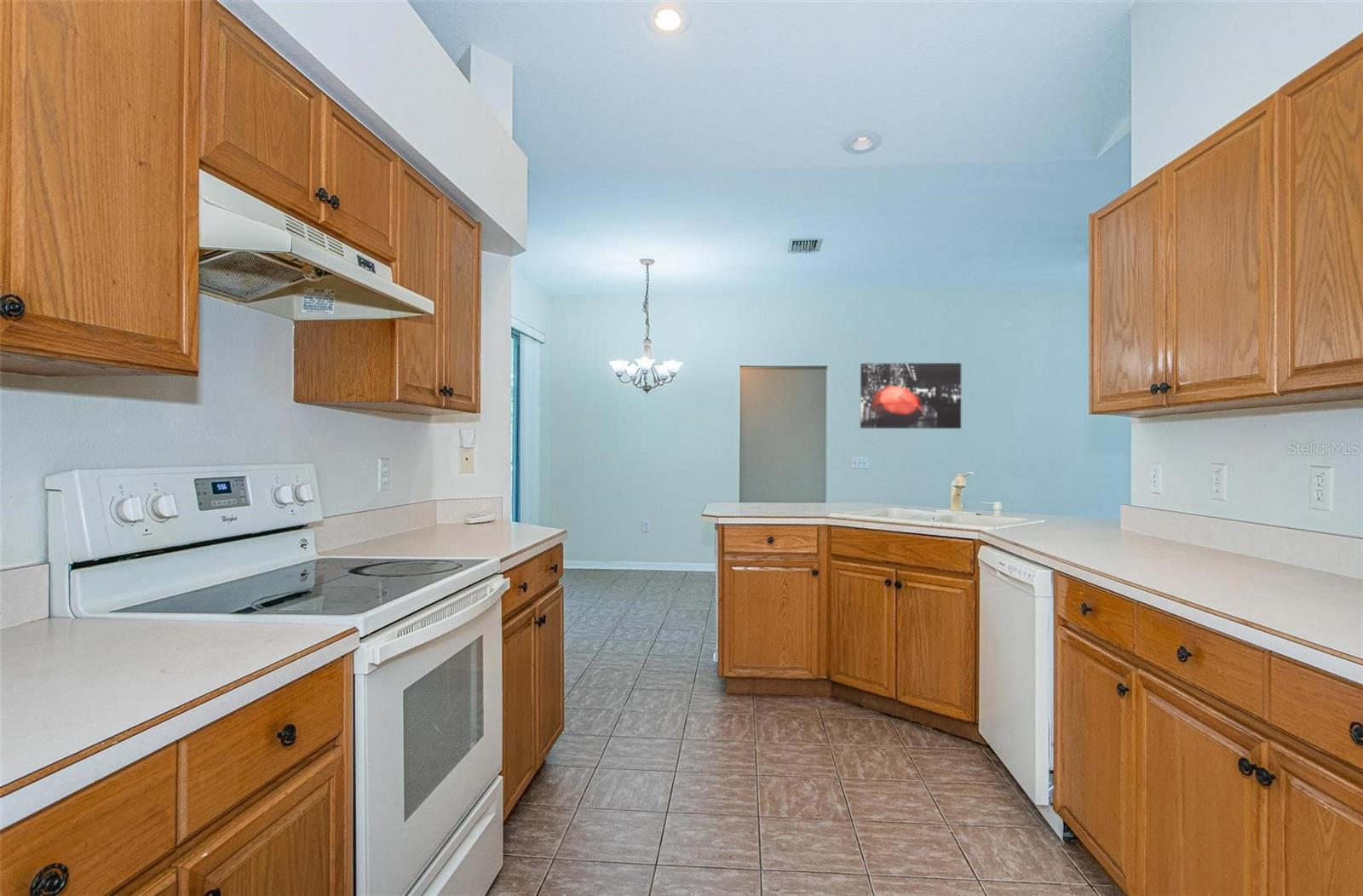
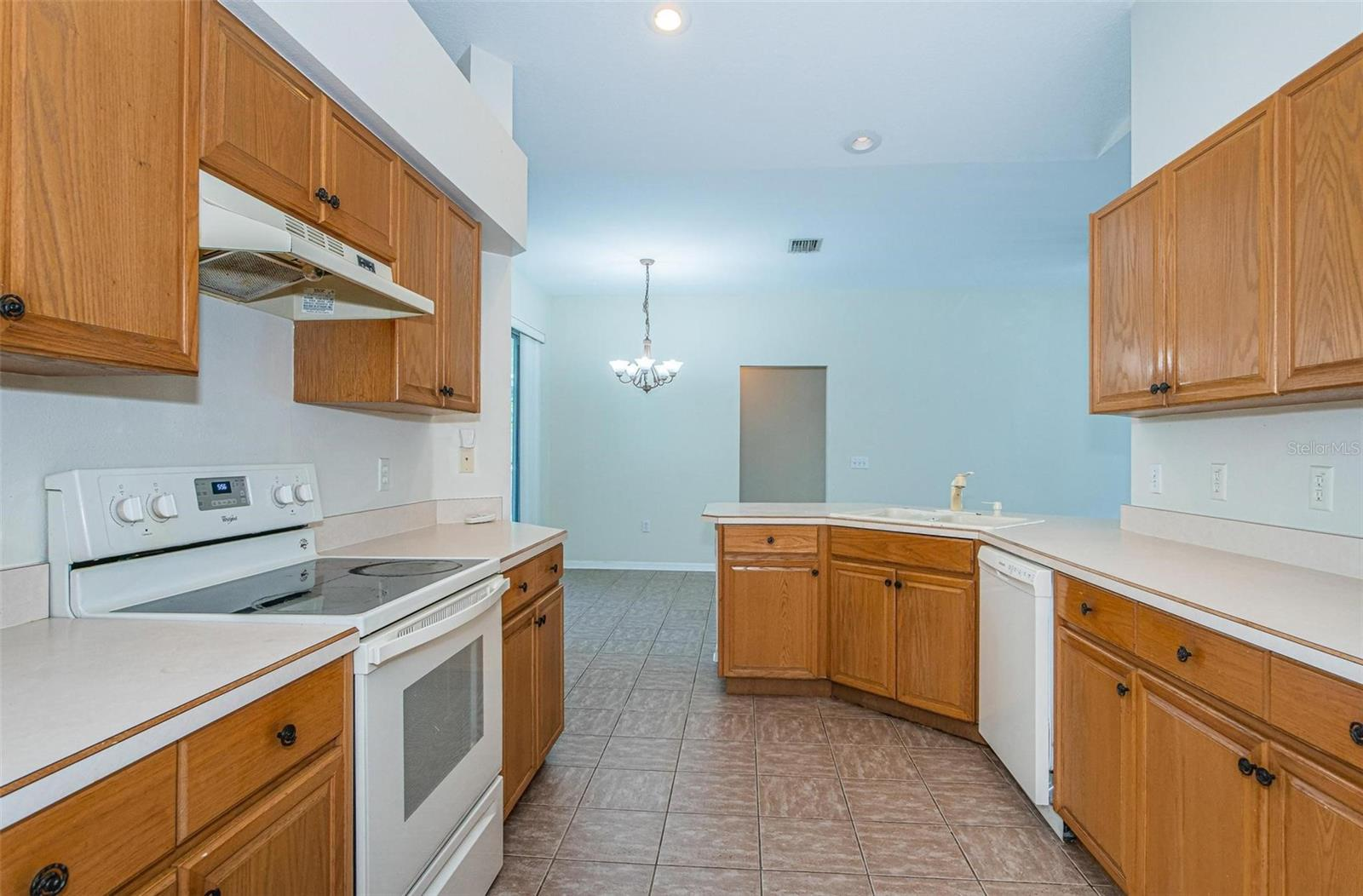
- wall art (910, 395)
